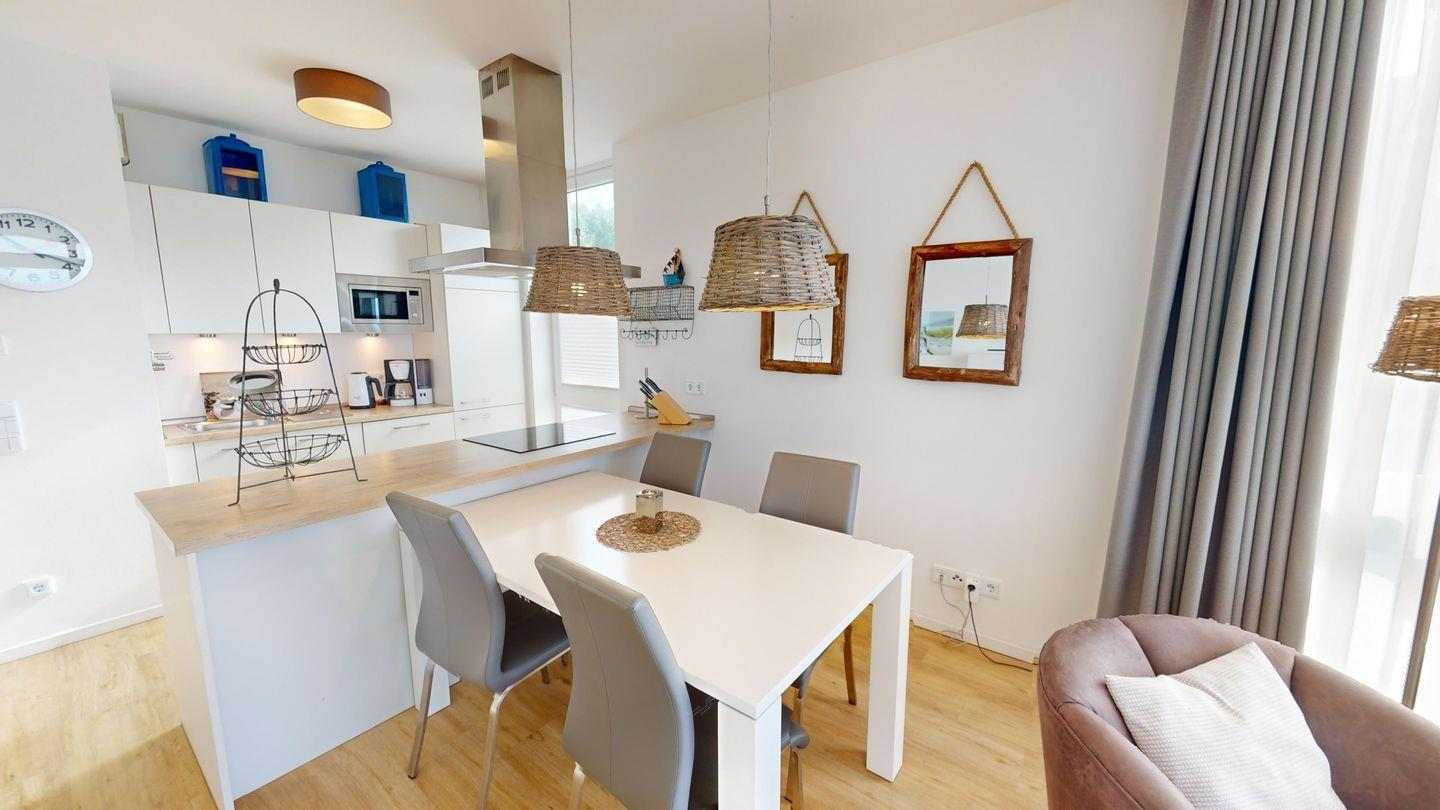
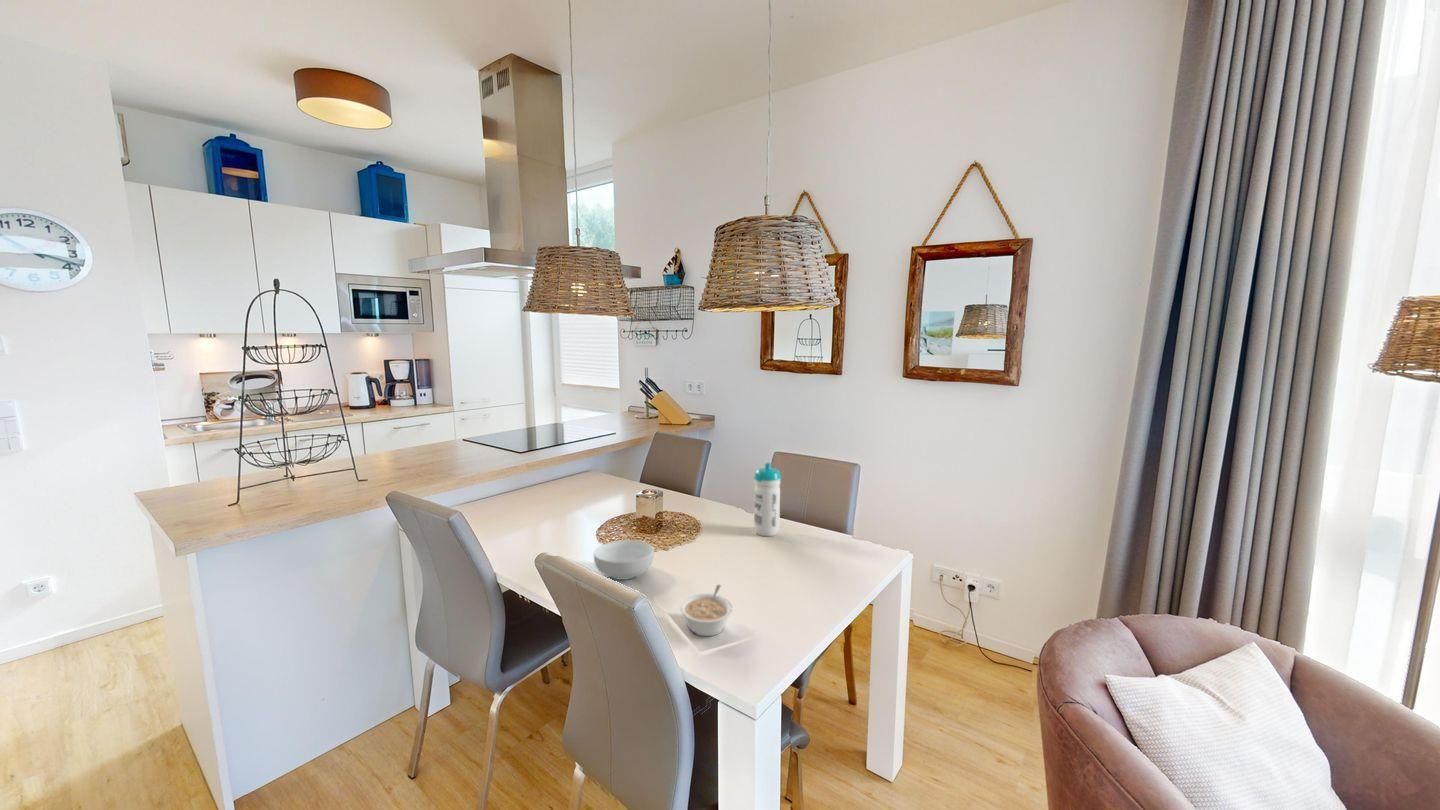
+ cereal bowl (624, 561)
+ legume (705, 612)
+ water bottle (767, 498)
